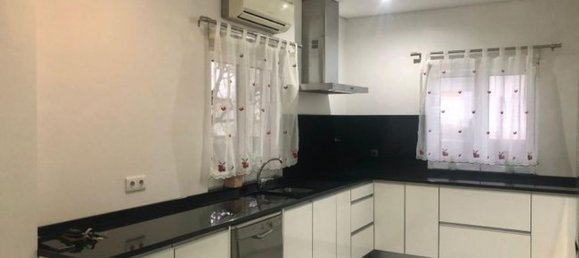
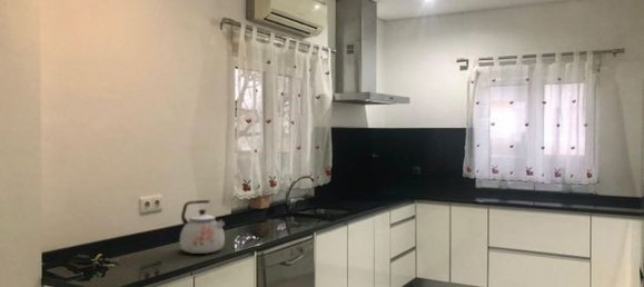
+ kettle (202, 225)
